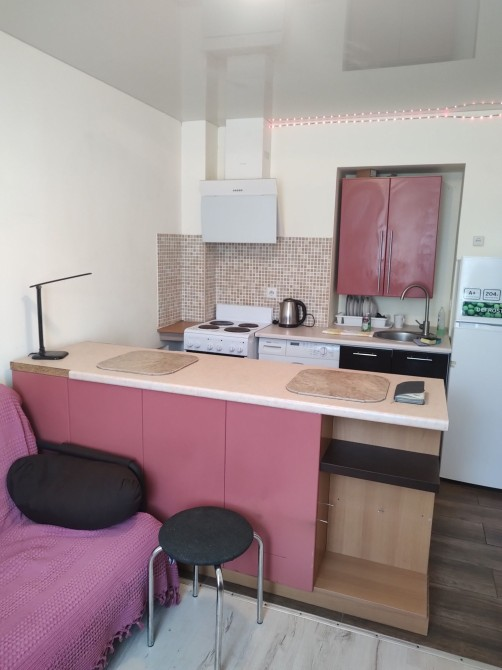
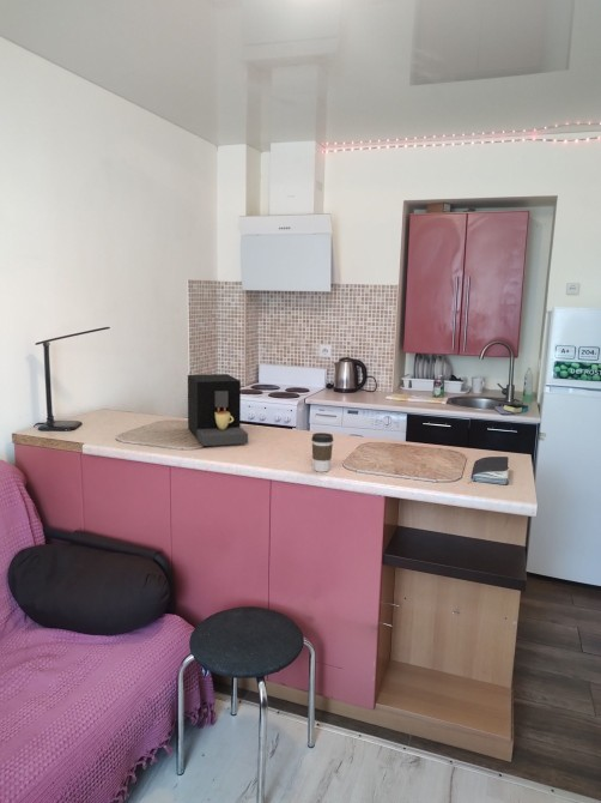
+ coffee maker (215, 407)
+ coffee cup (322, 452)
